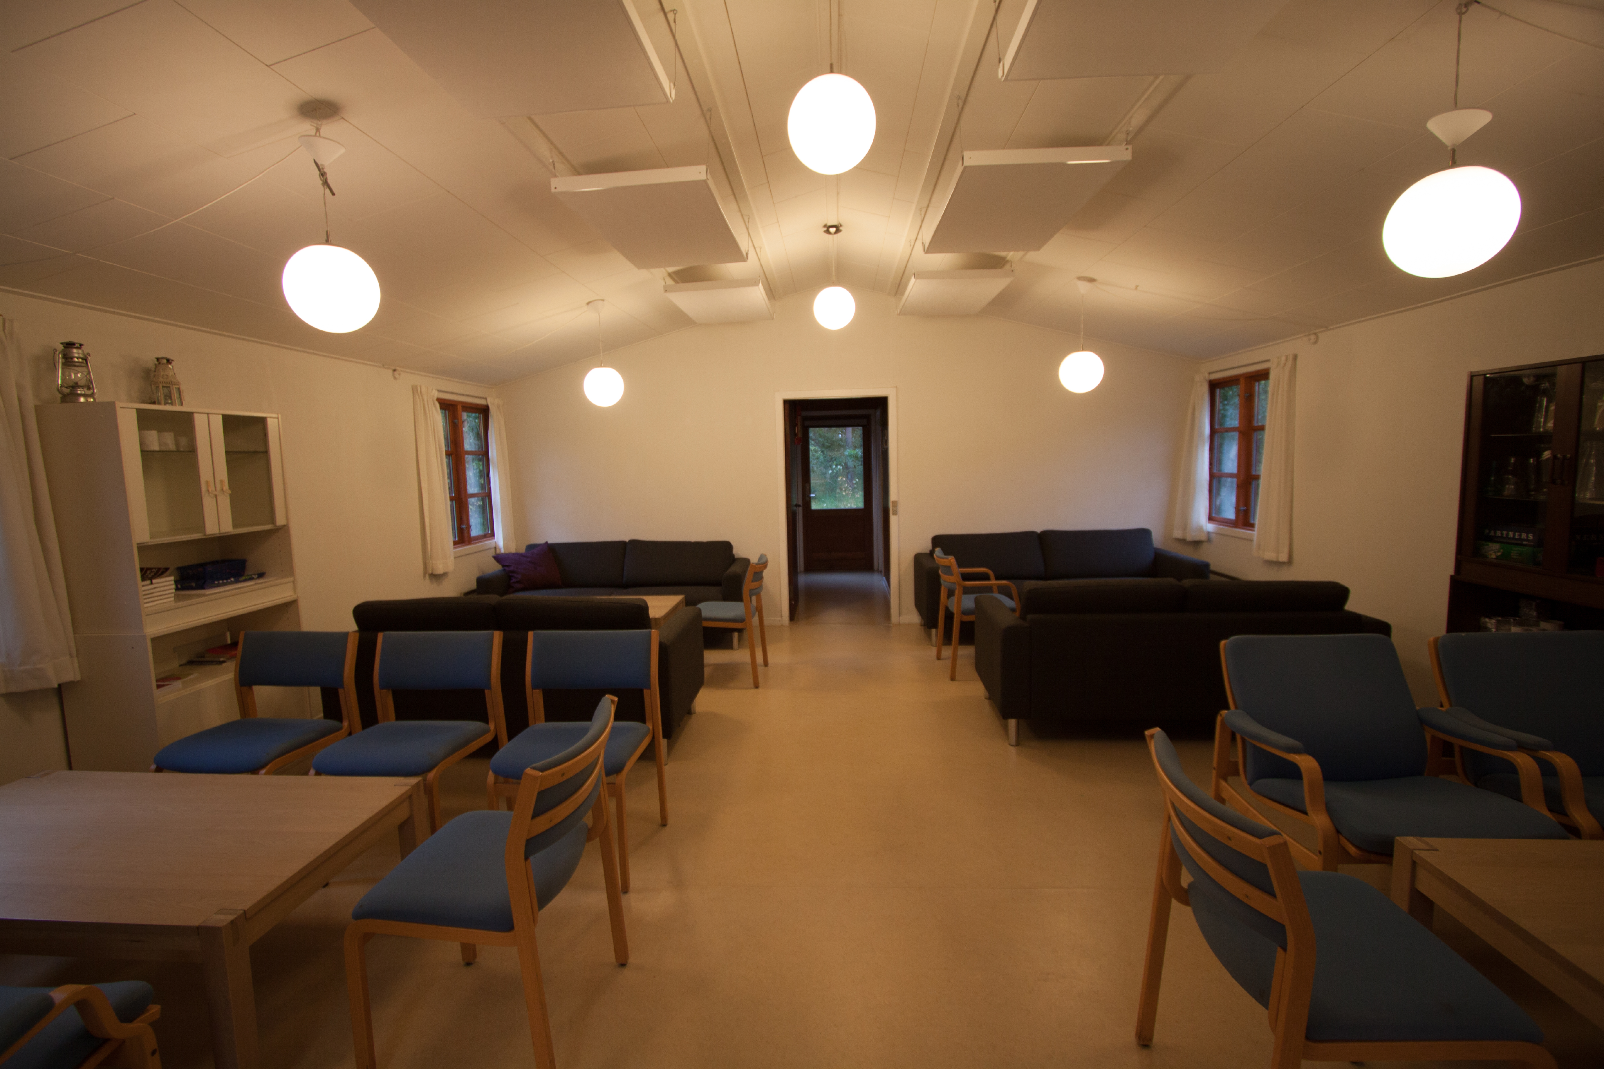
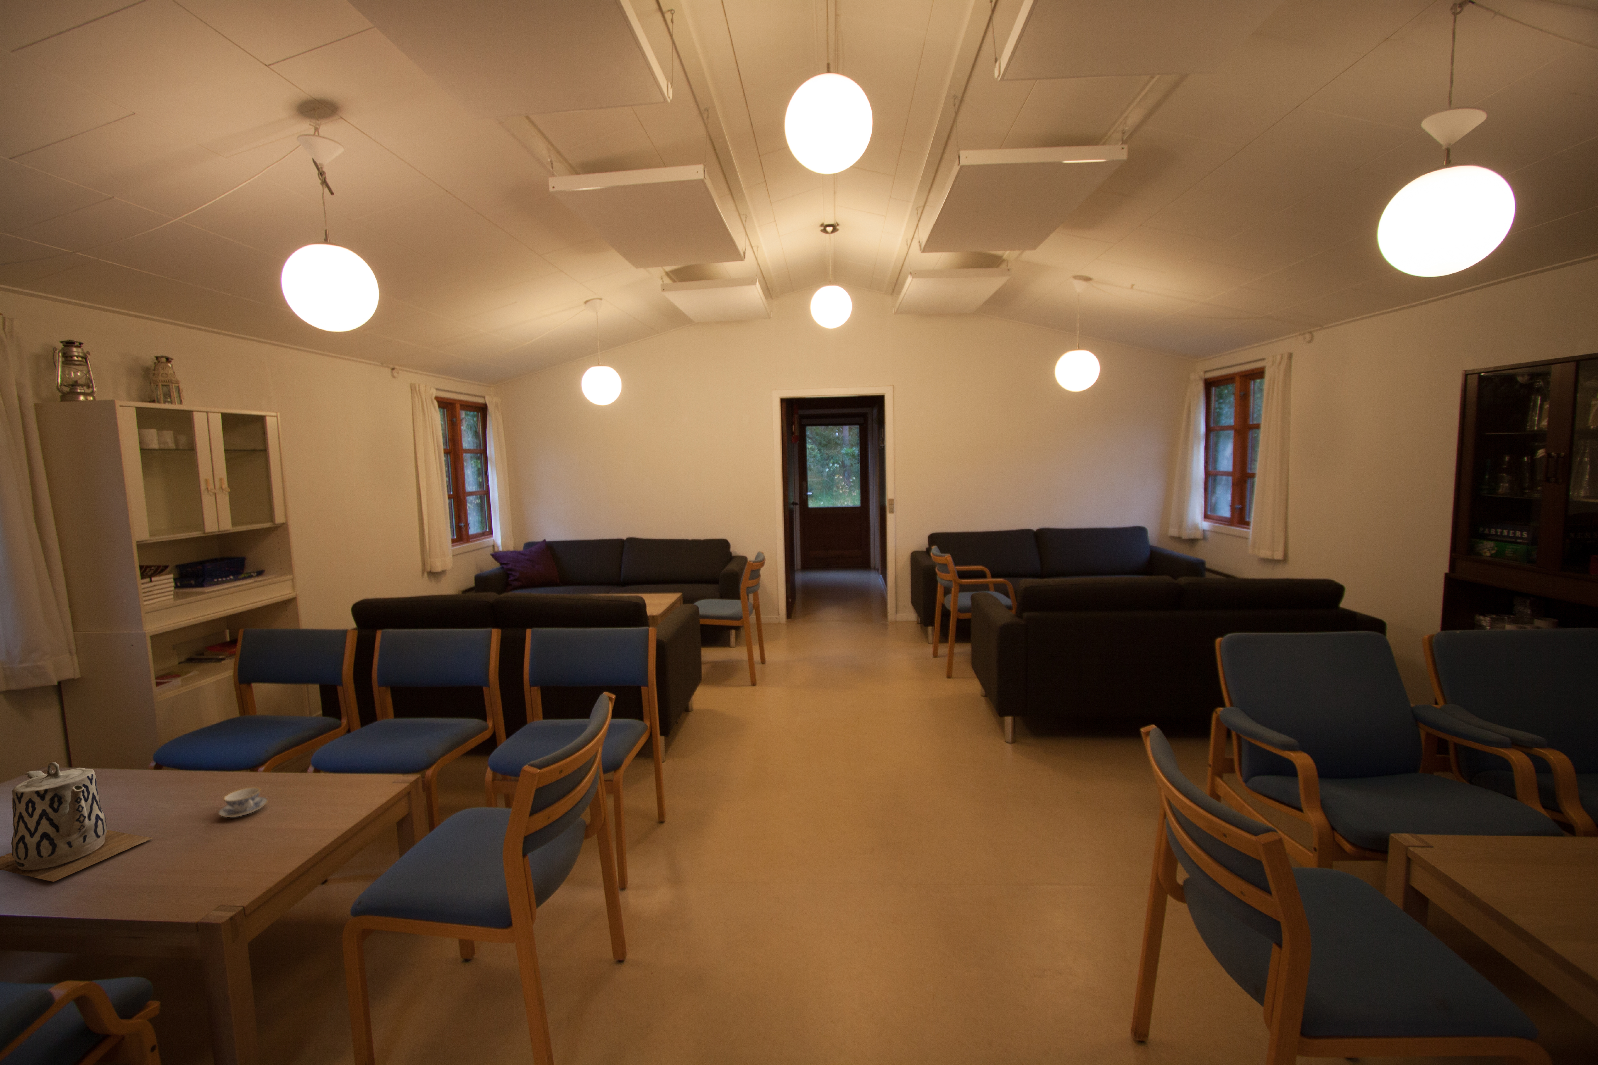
+ teapot (63, 806)
+ chinaware (244, 802)
